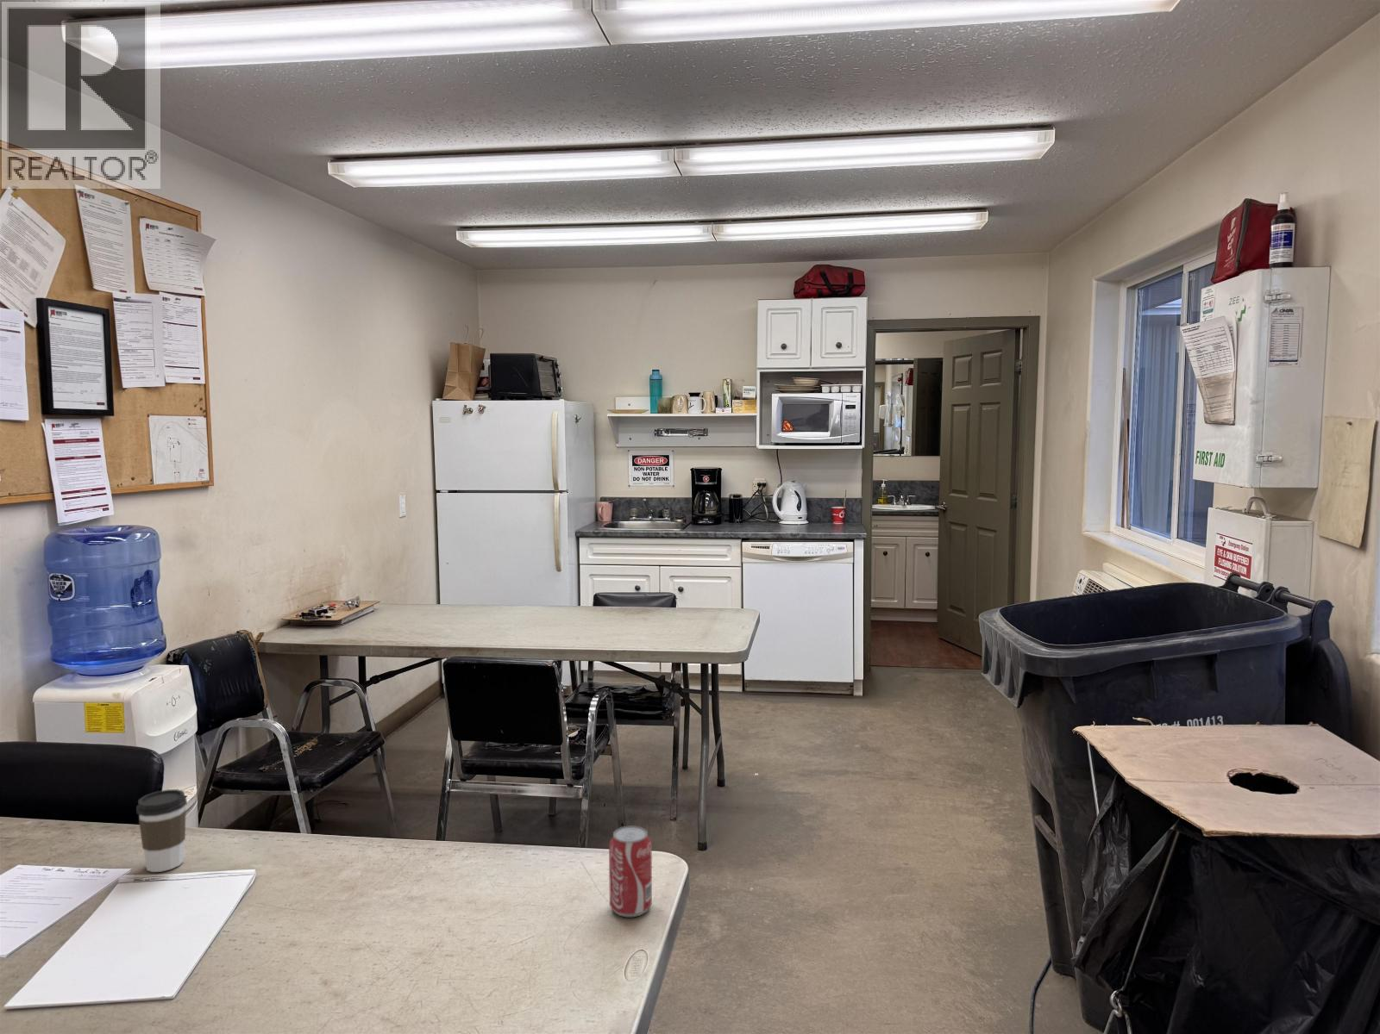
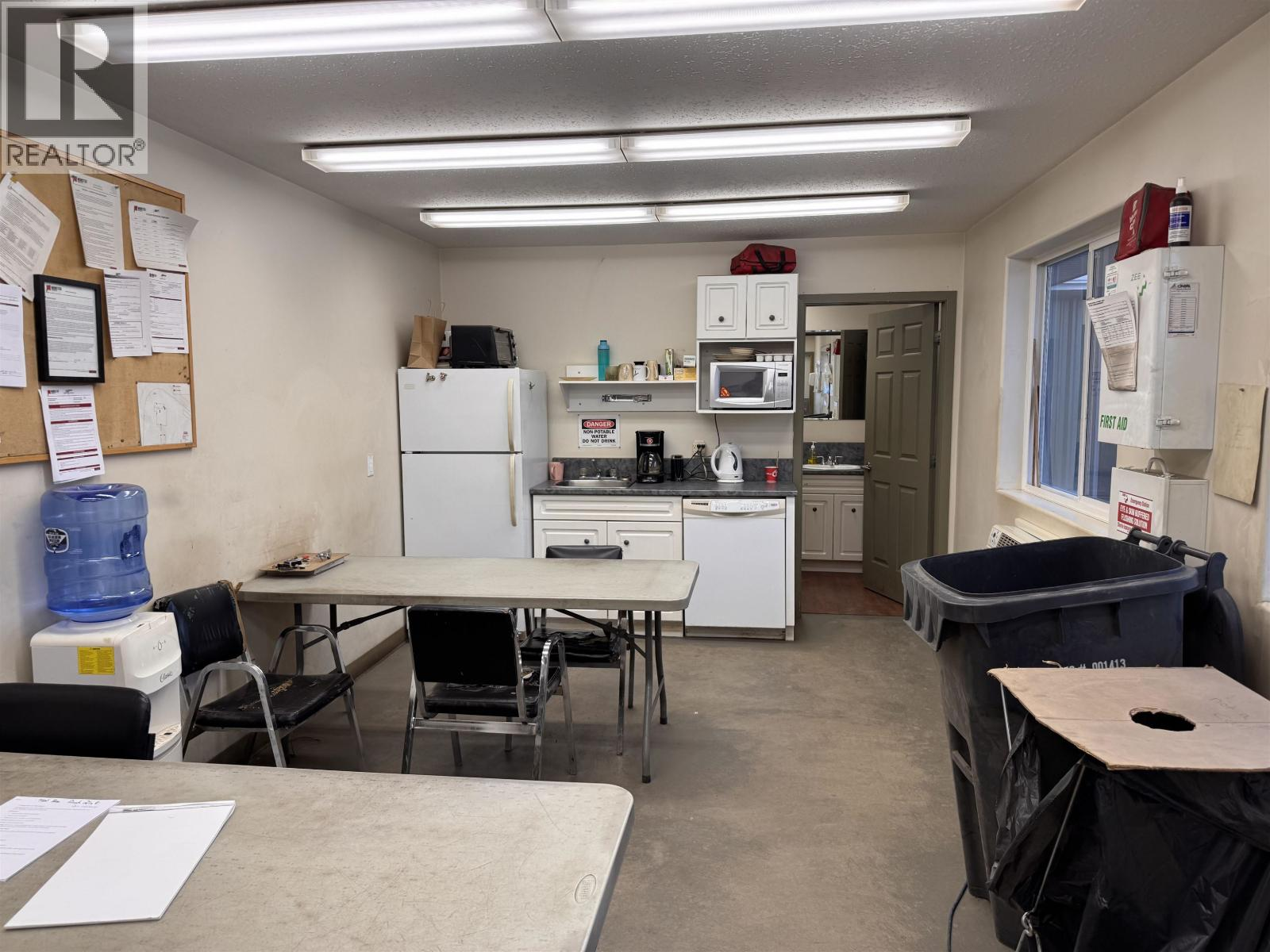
- coffee cup (163, 831)
- beverage can (630, 870)
